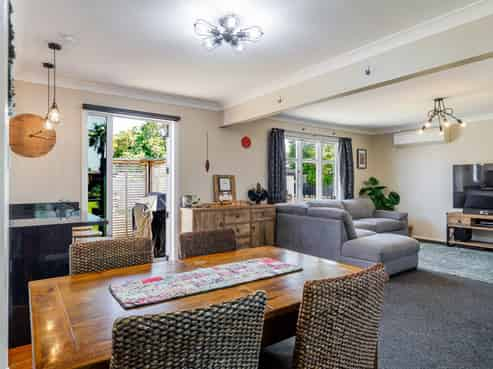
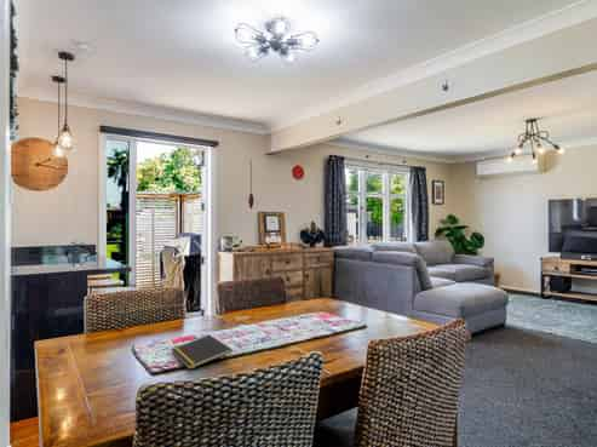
+ notepad (200, 350)
